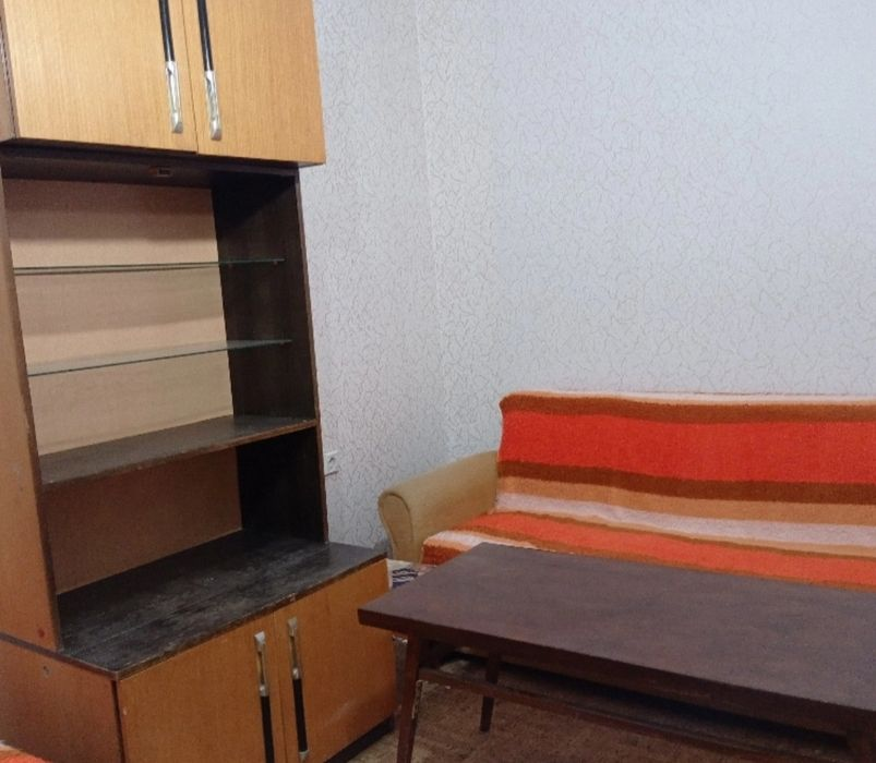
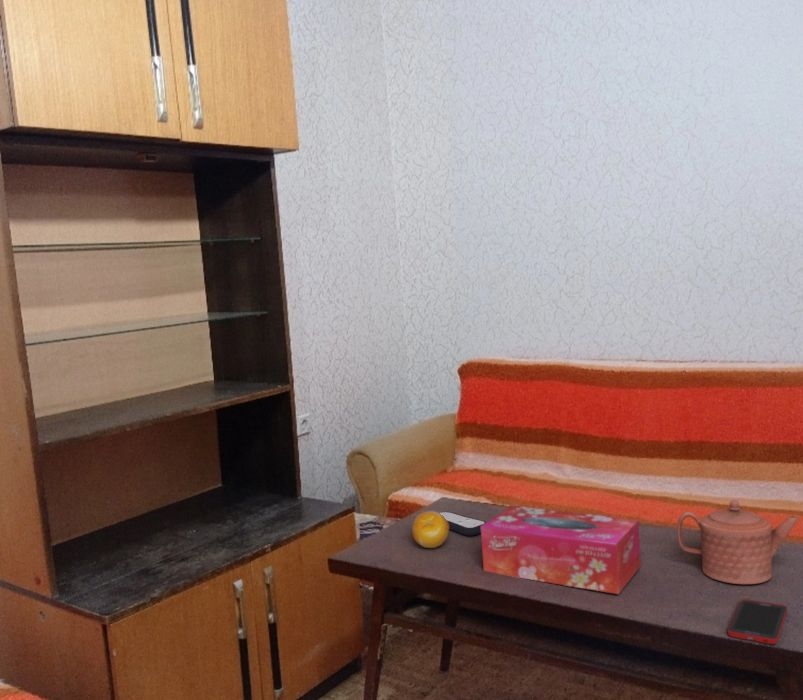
+ tissue box (560, 546)
+ fruit (430, 529)
+ cell phone (758, 620)
+ teapot (736, 536)
+ remote control (458, 522)
